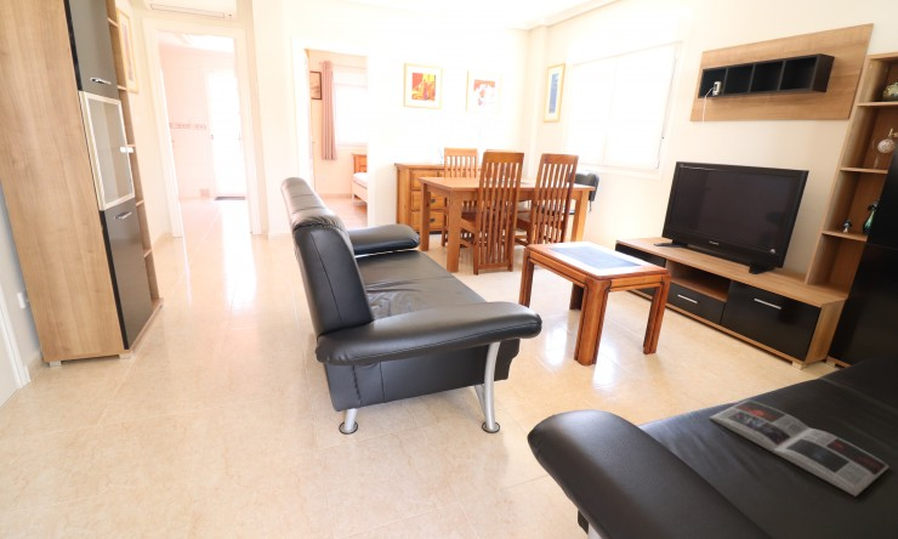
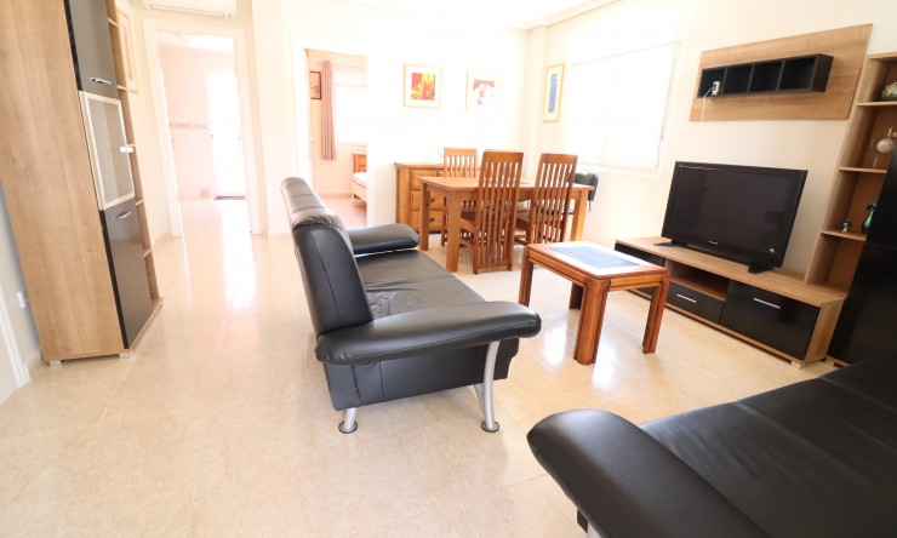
- magazine (792, 437)
